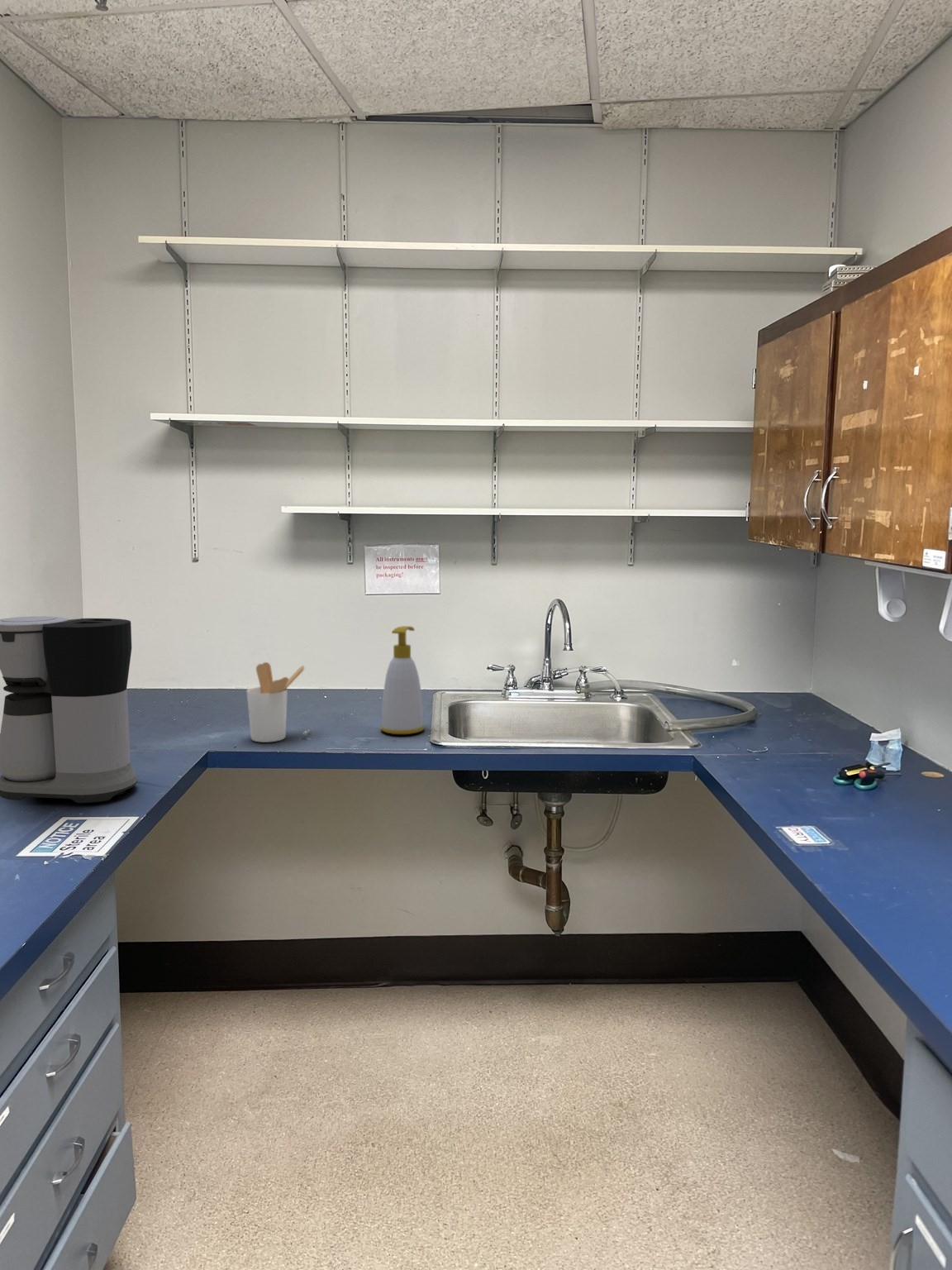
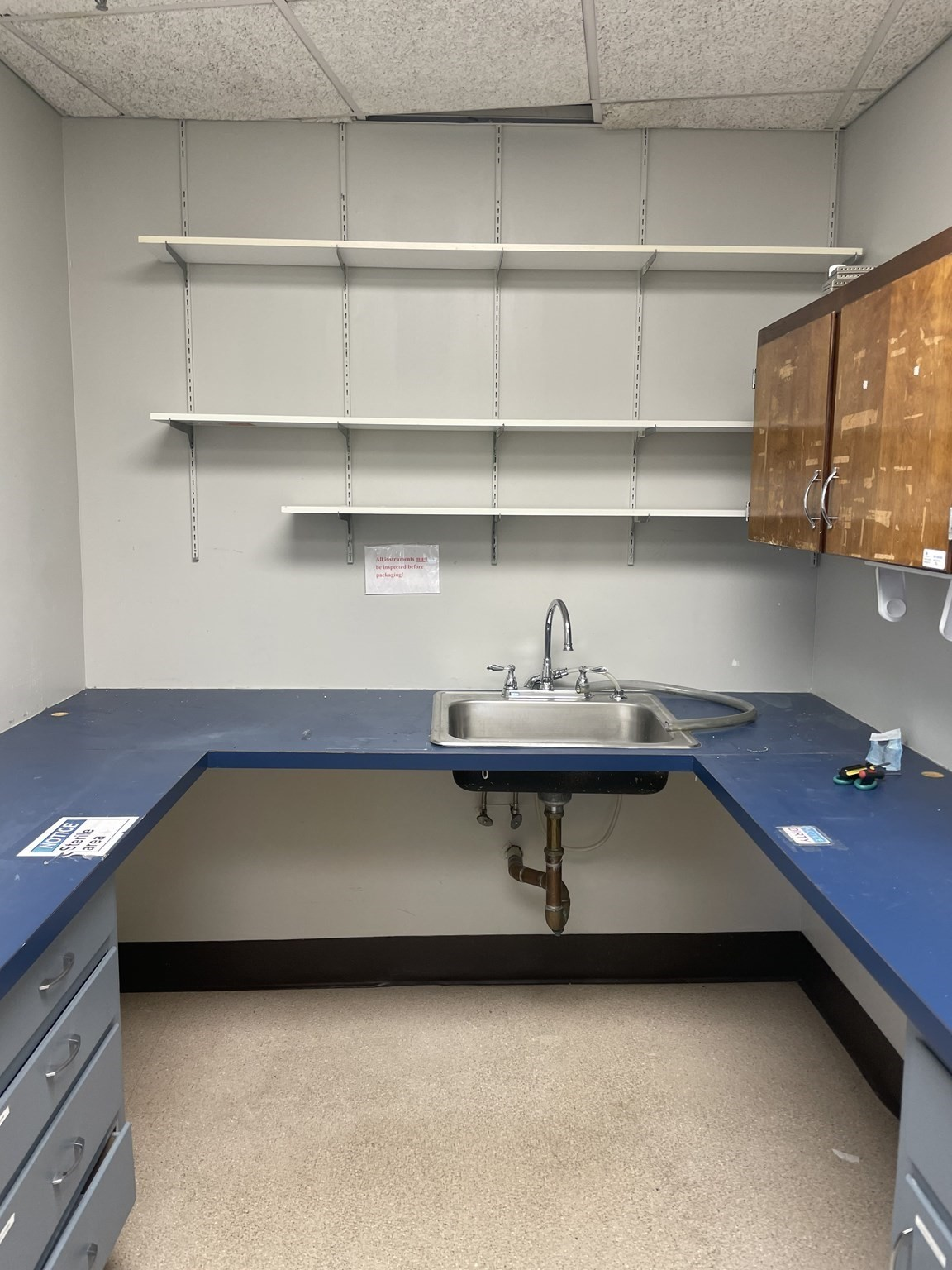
- soap bottle (402, 679)
- coffee maker (69, 703)
- utensil holder (278, 701)
